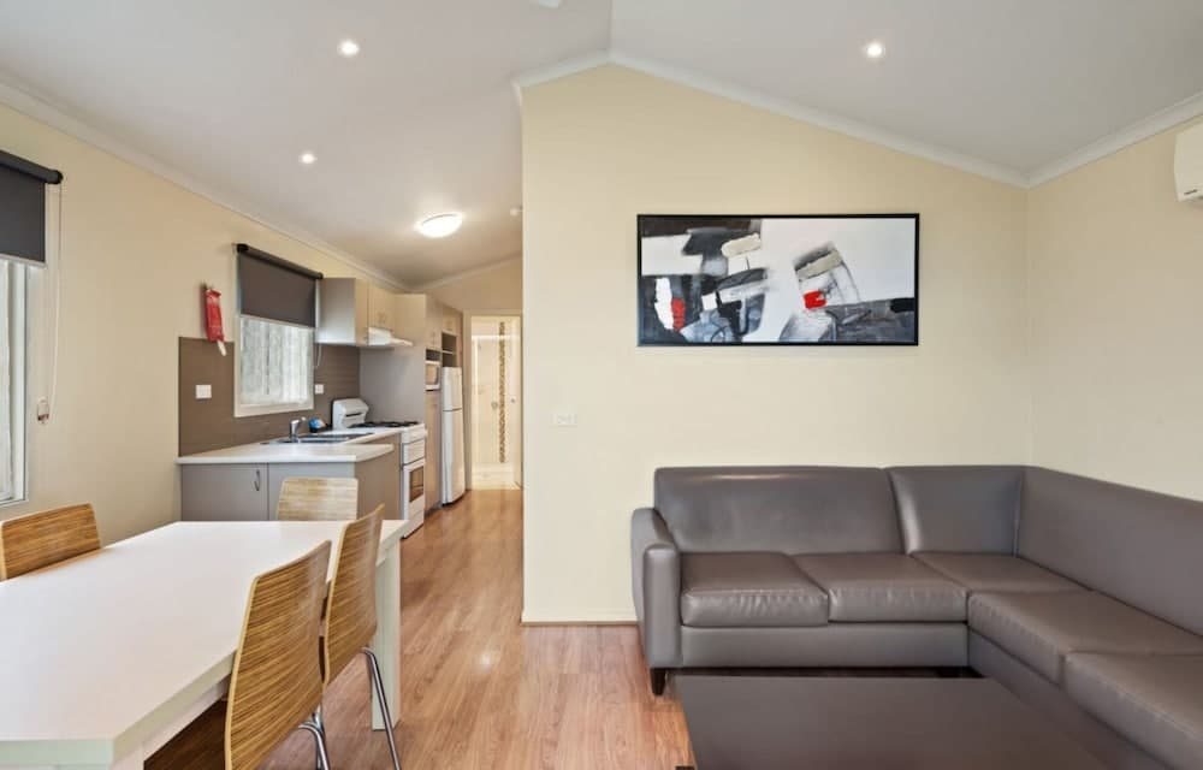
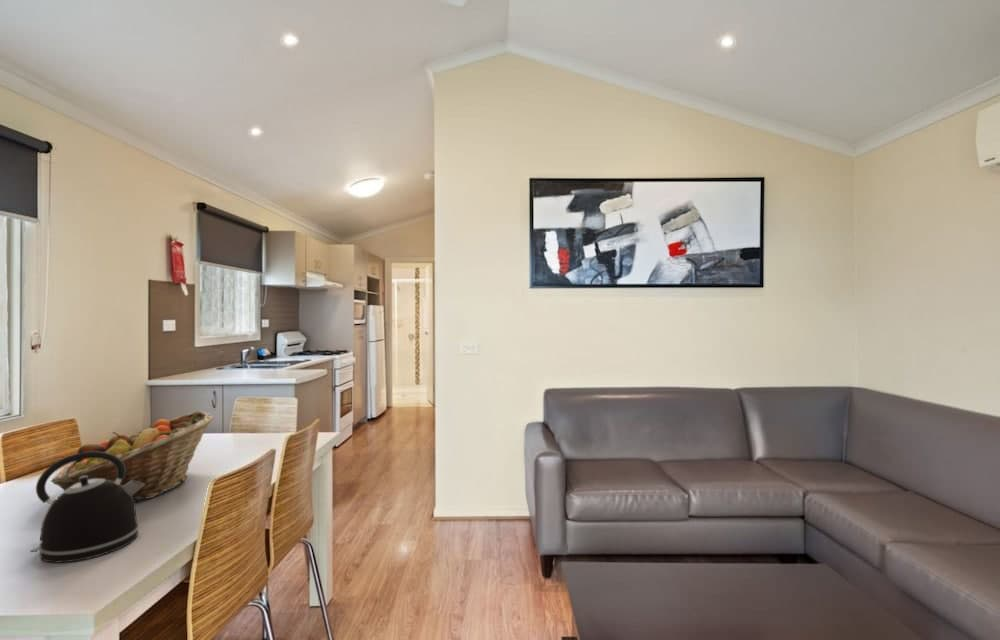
+ kettle (90, 497)
+ fruit basket (140, 454)
